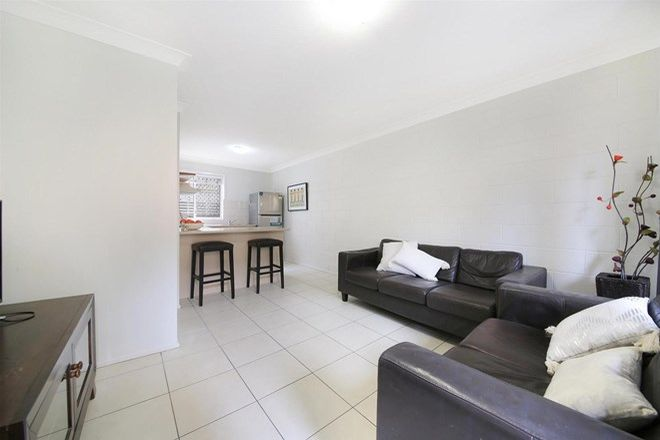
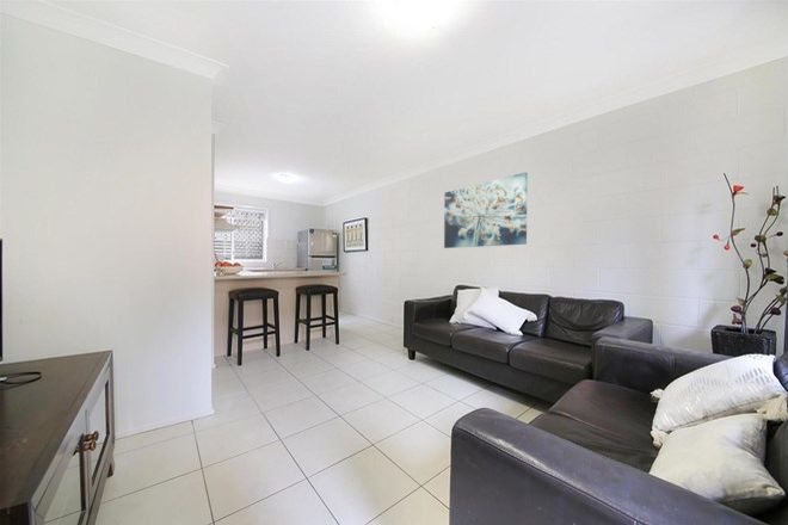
+ wall art (480, 215)
